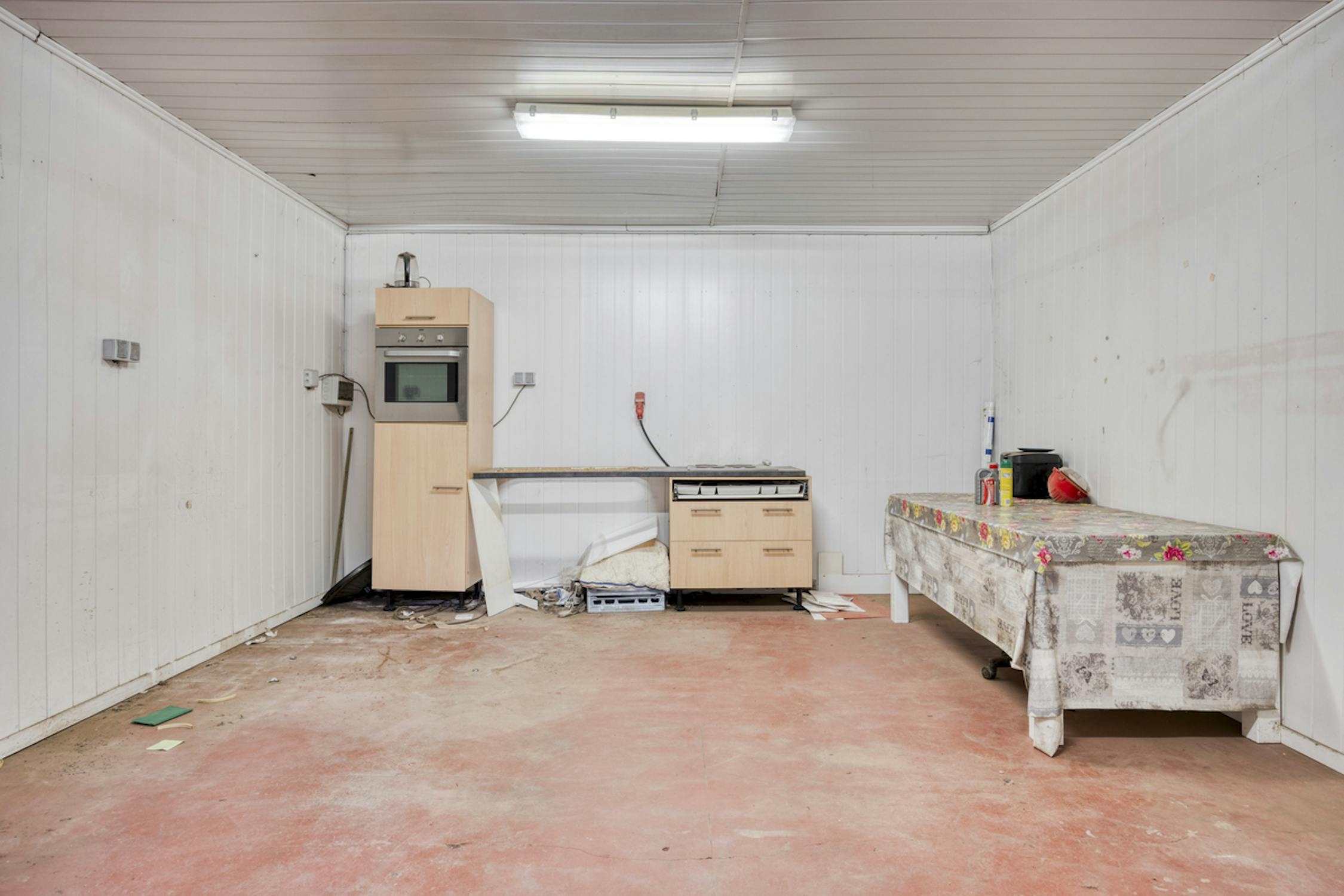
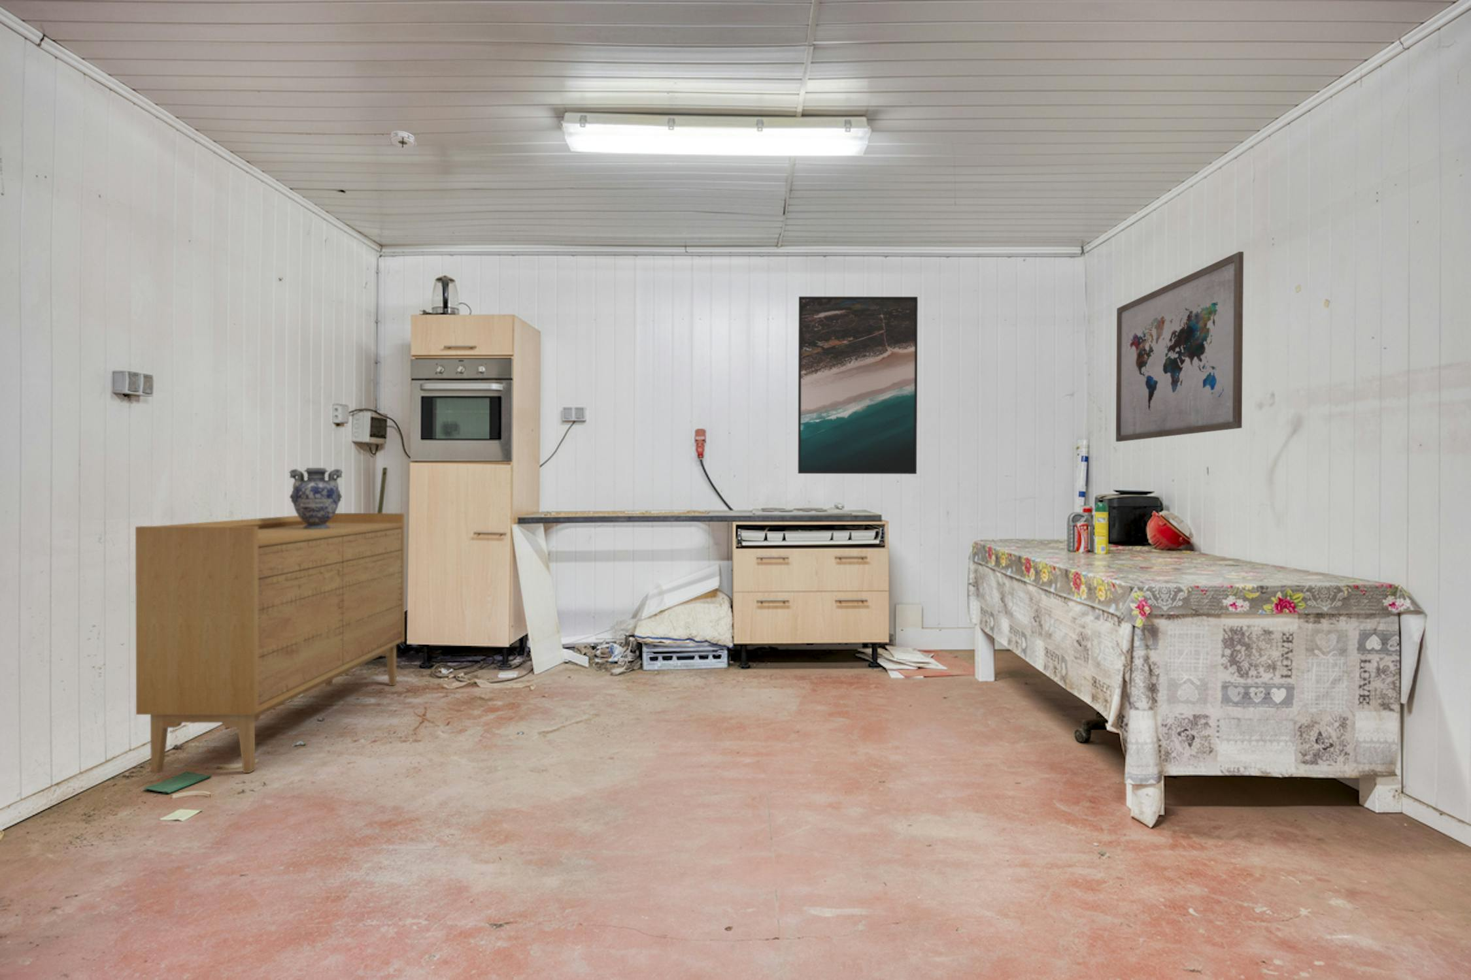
+ smoke detector (402, 139)
+ sideboard (296, 619)
+ wall art (1170, 360)
+ decorative vase (316, 498)
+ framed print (857, 385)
